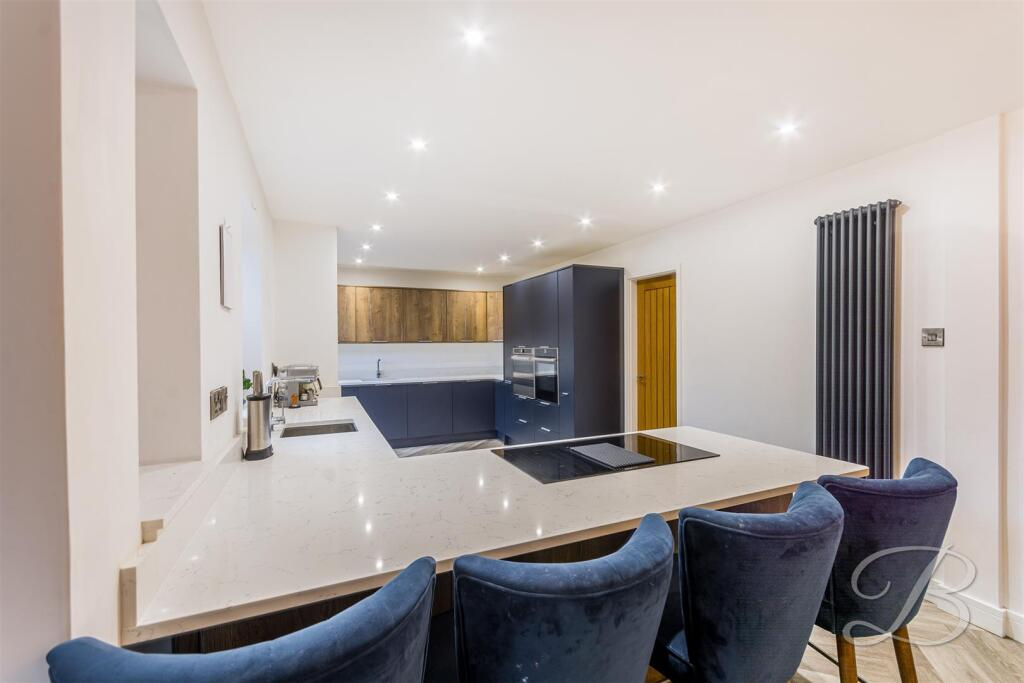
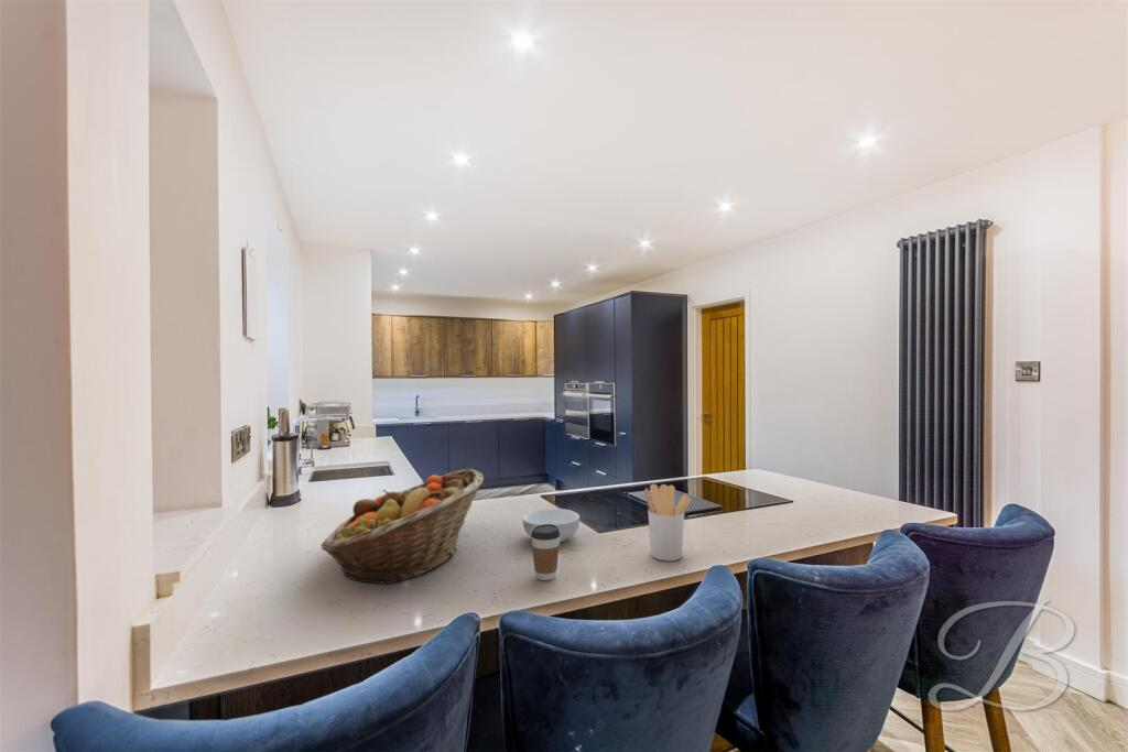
+ utensil holder (664, 519)
+ cereal bowl (551, 523)
+ fruit basket (410, 516)
+ coffee cup (545, 552)
